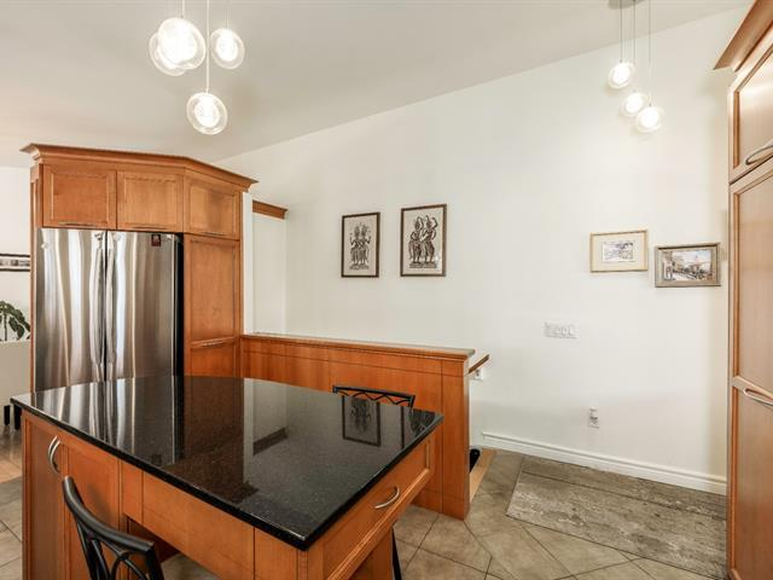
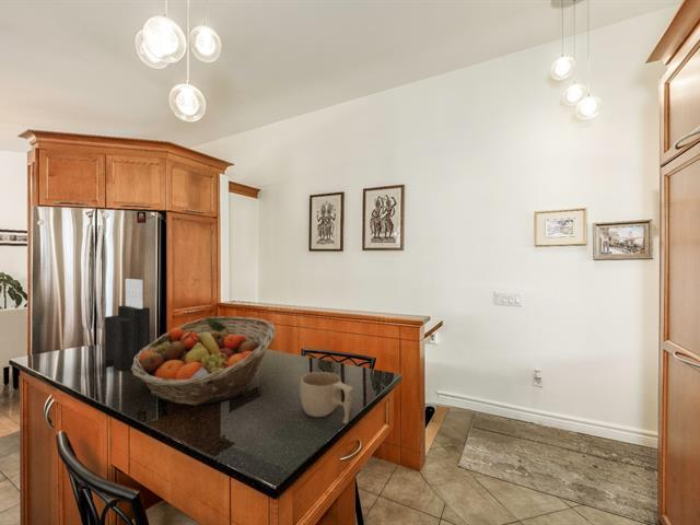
+ cup (326, 397)
+ knife block (124, 322)
+ fruit basket (207, 354)
